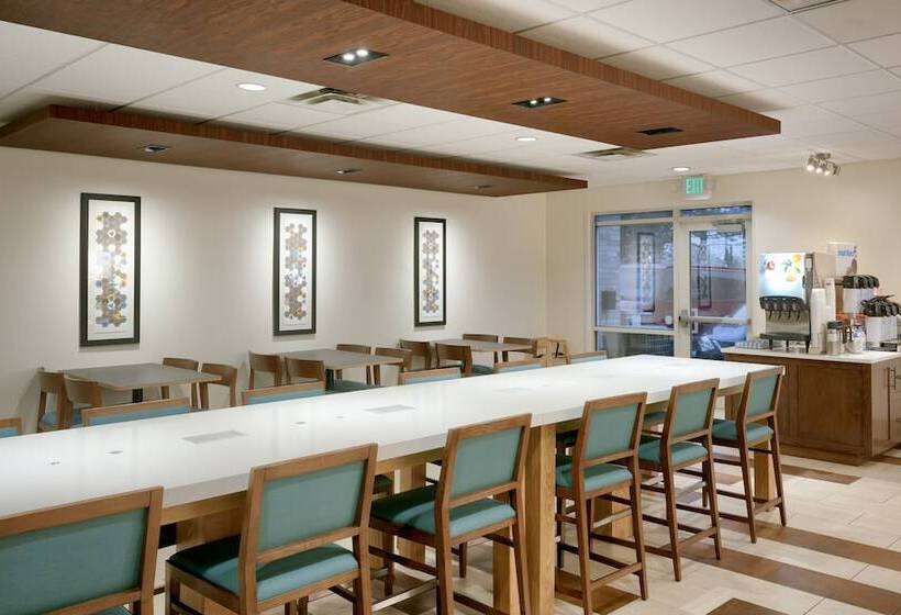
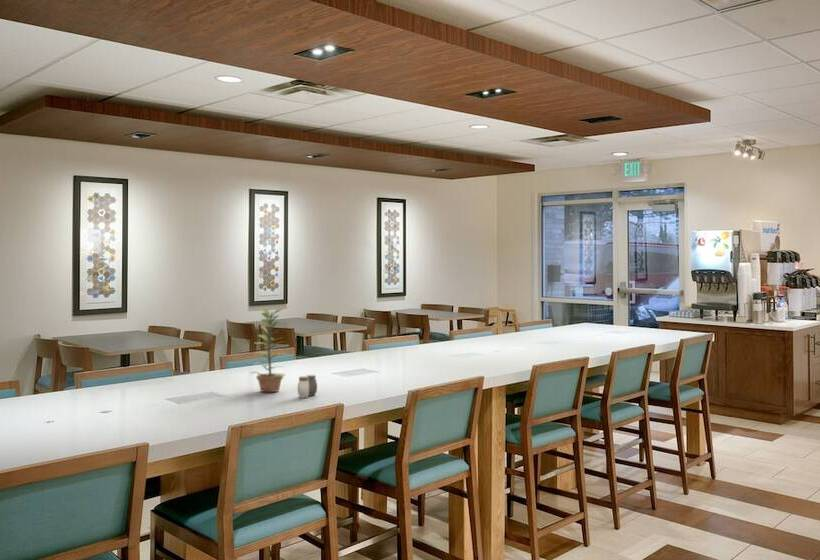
+ salt and pepper shaker (307, 385)
+ plant (267, 349)
